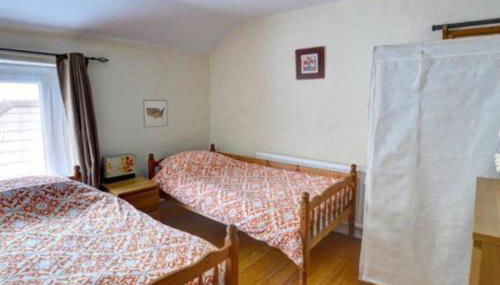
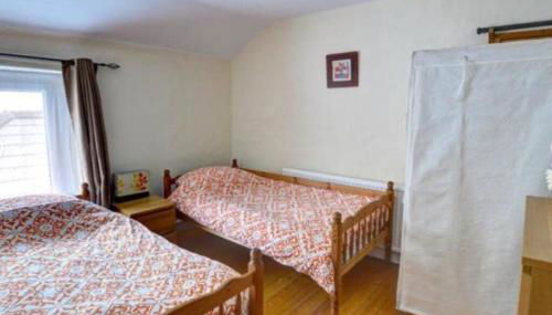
- wall art (155, 113)
